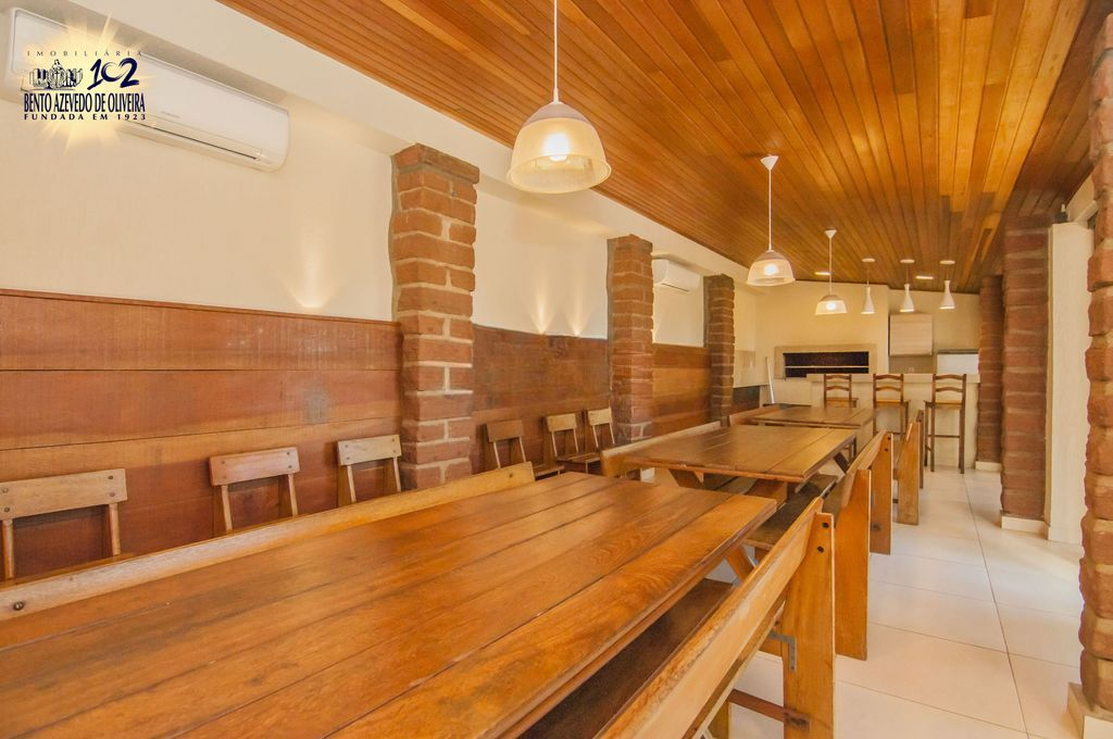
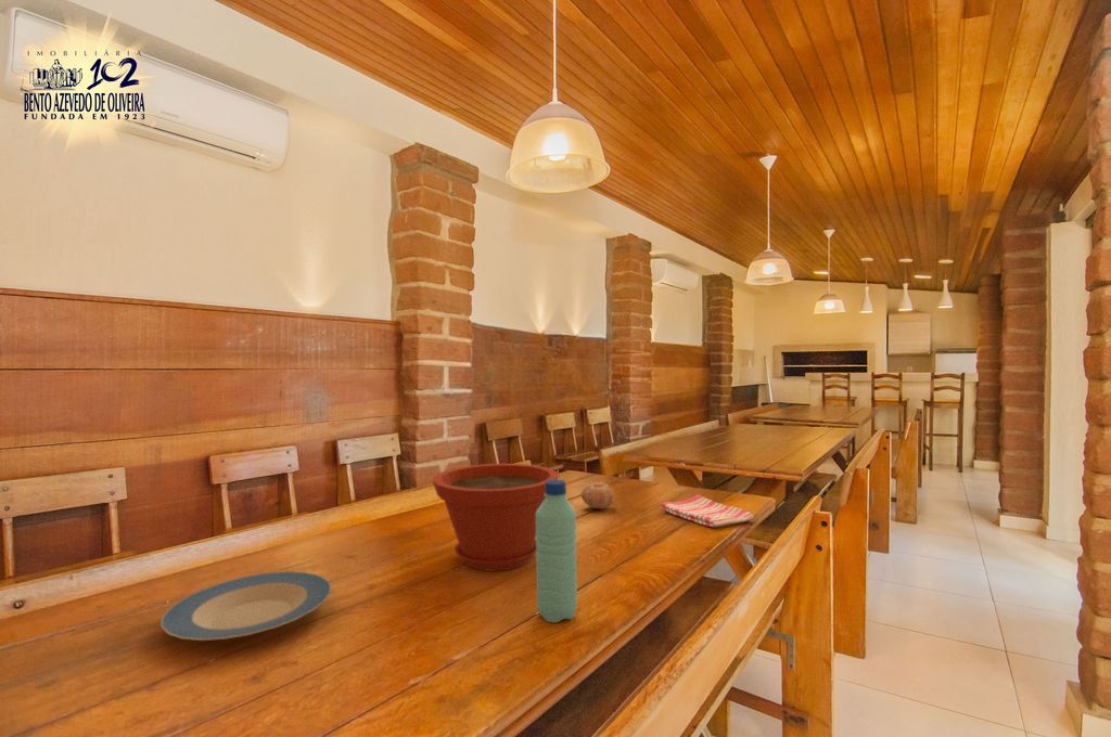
+ plate (252, 609)
+ plant pot (496, 516)
+ water bottle (556, 548)
+ fruit (598, 495)
+ dish towel (705, 509)
